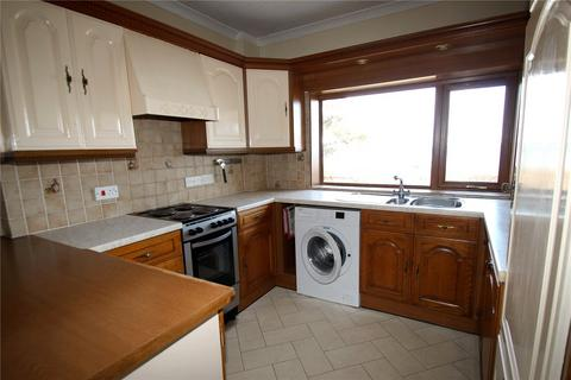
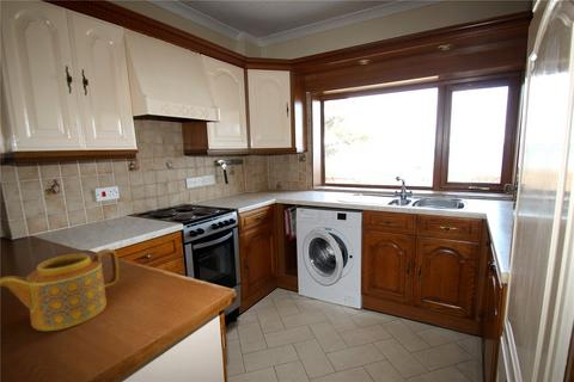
+ teapot (65, 288)
